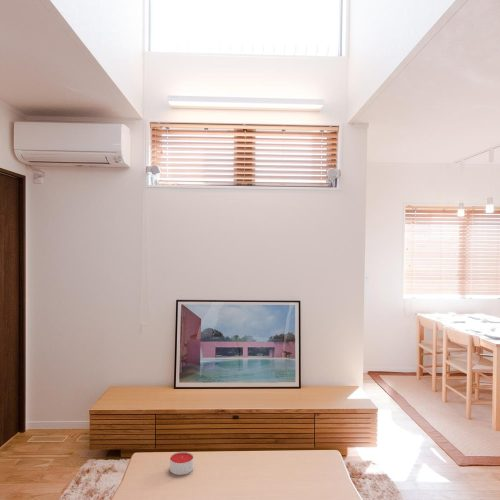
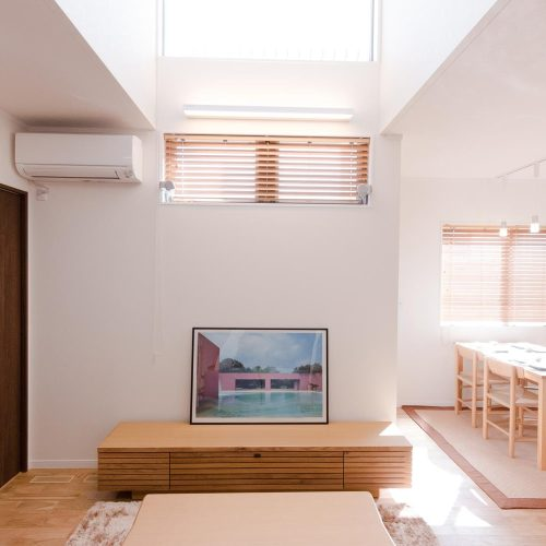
- candle (181, 462)
